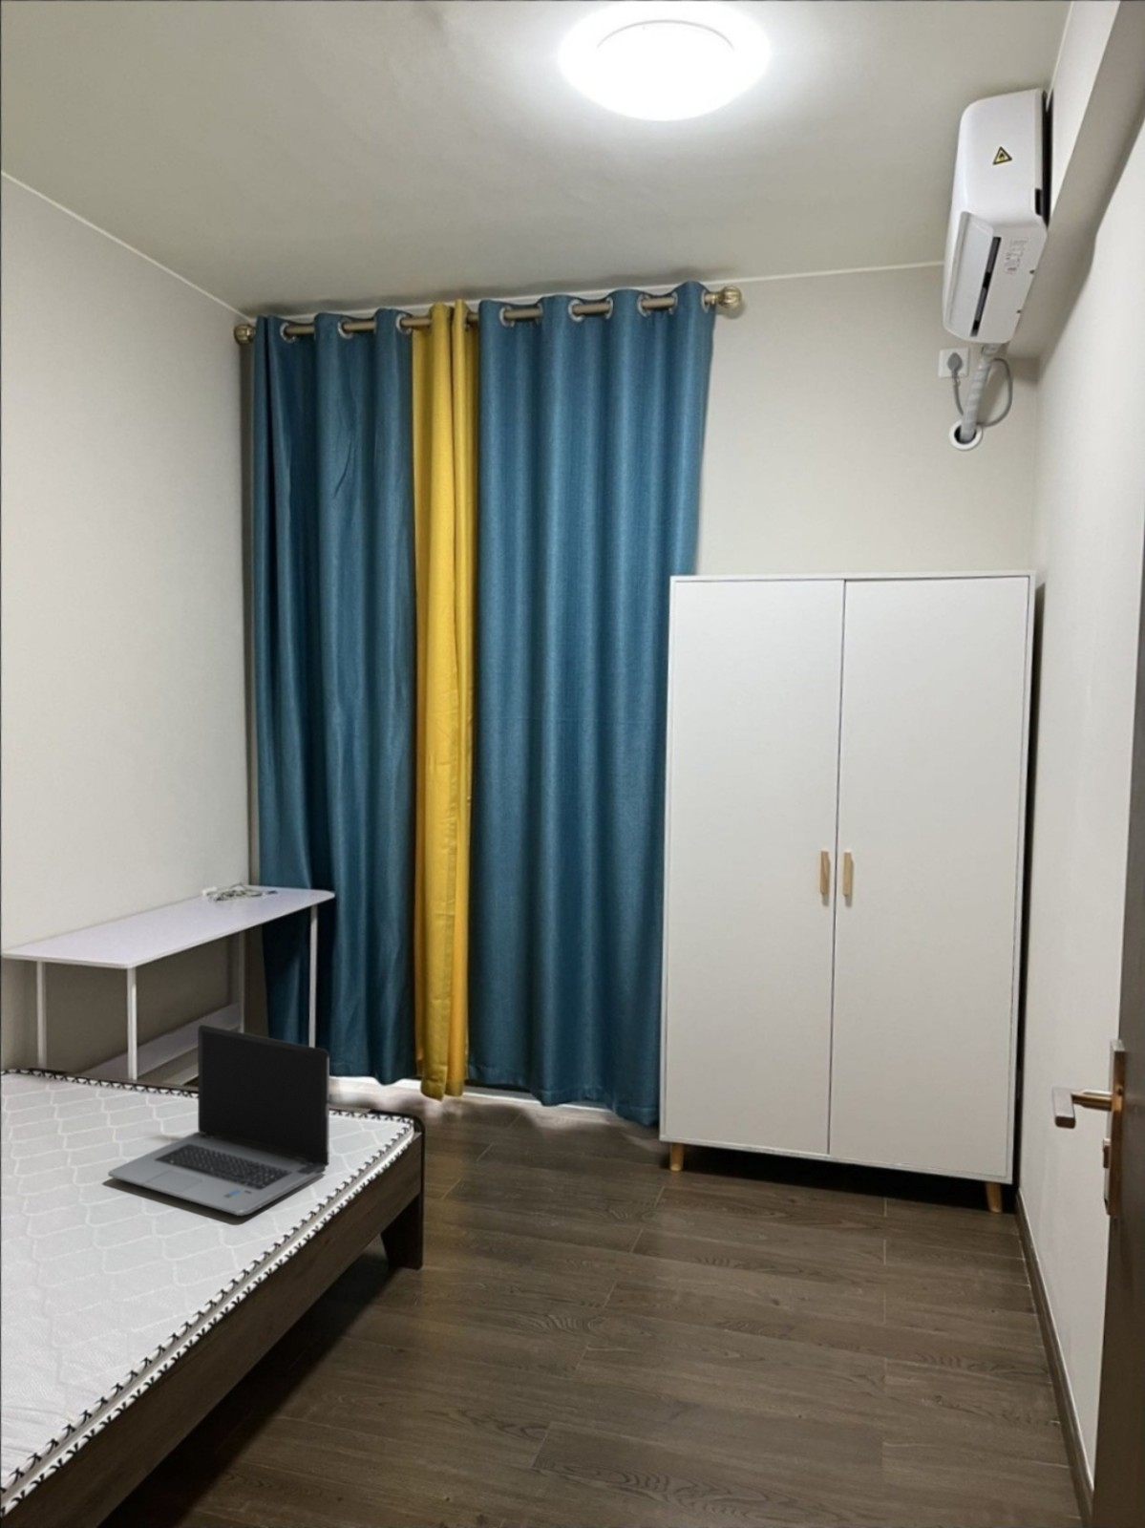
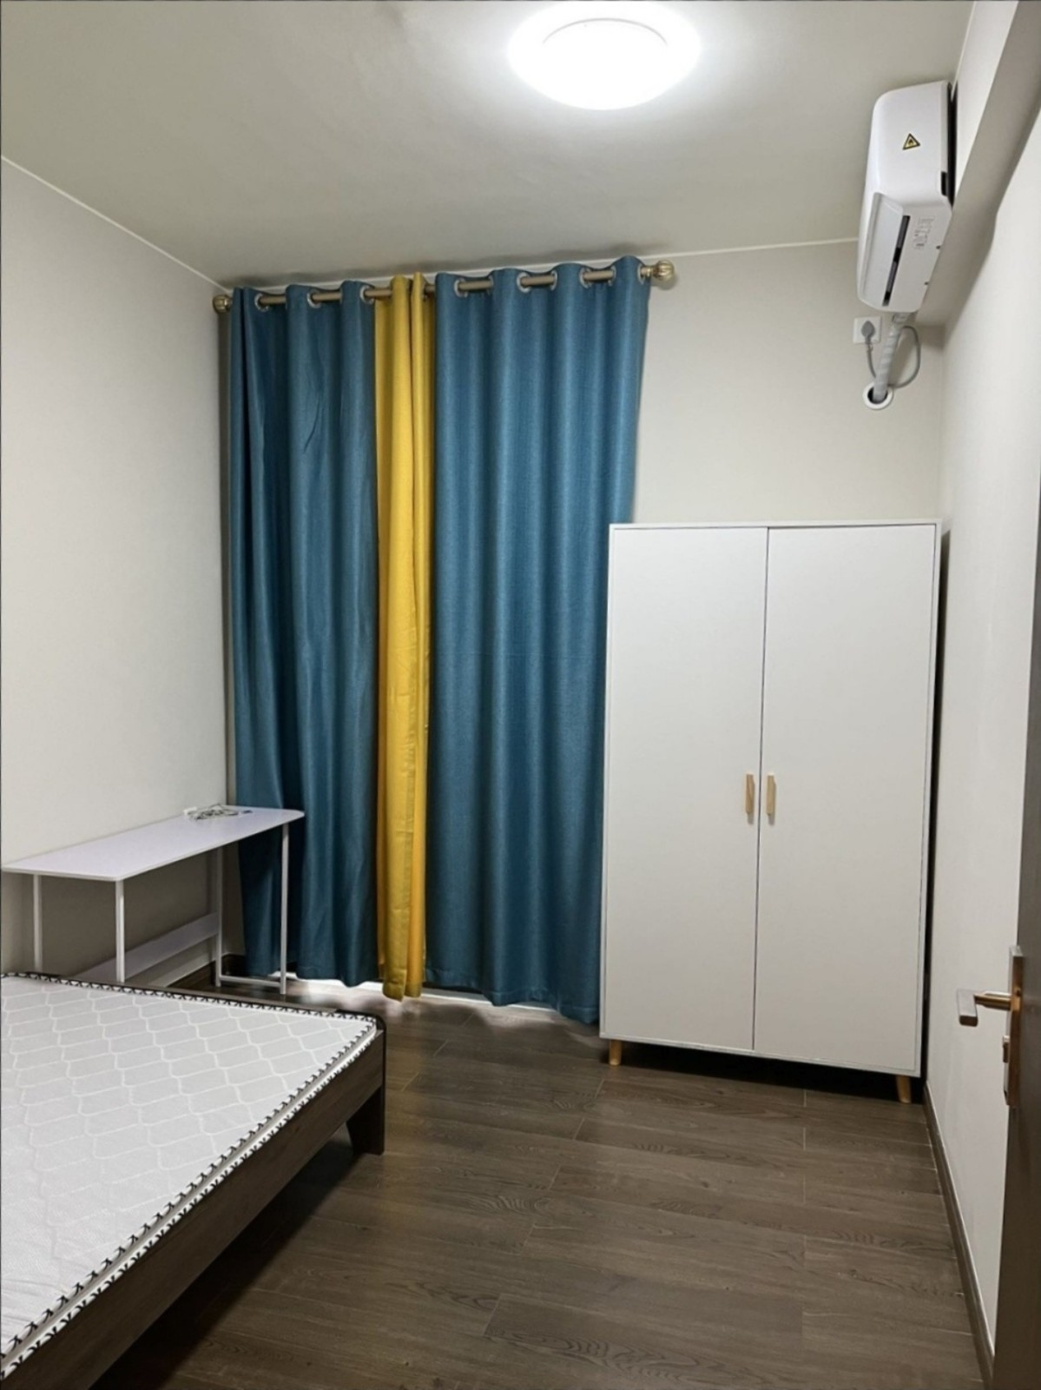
- laptop computer (219, 1116)
